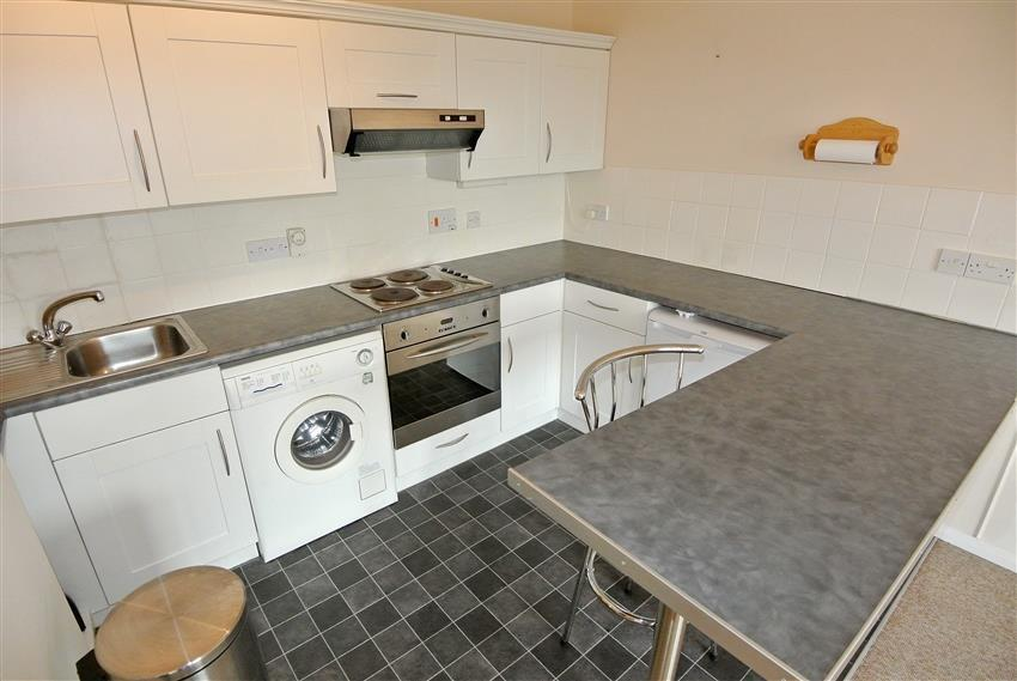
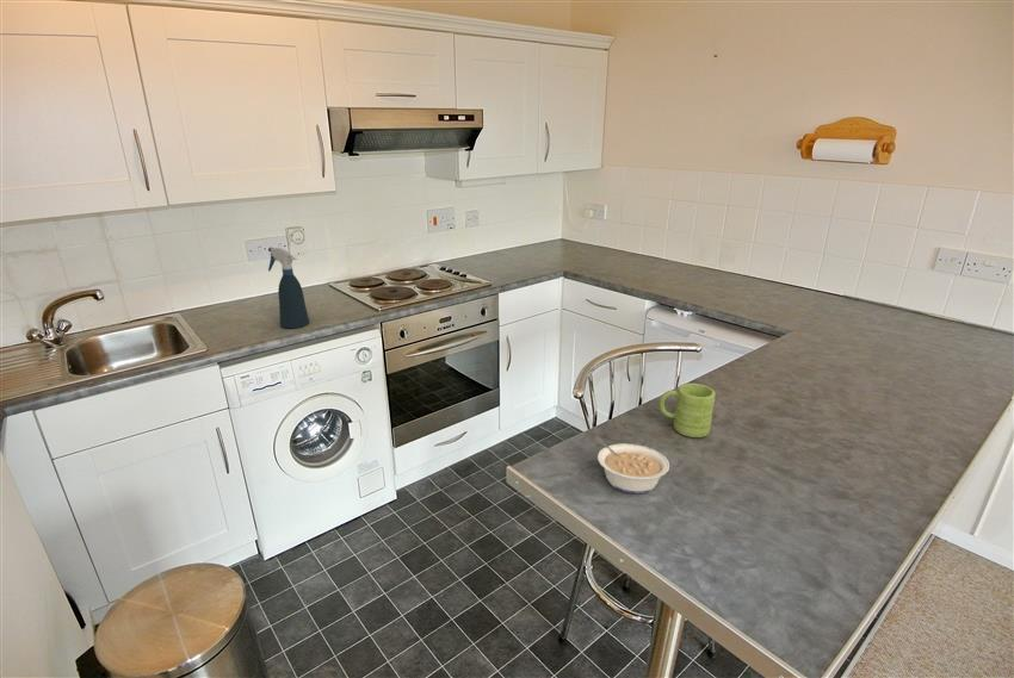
+ spray bottle (287, 287)
+ mug (685, 409)
+ legume (629, 467)
